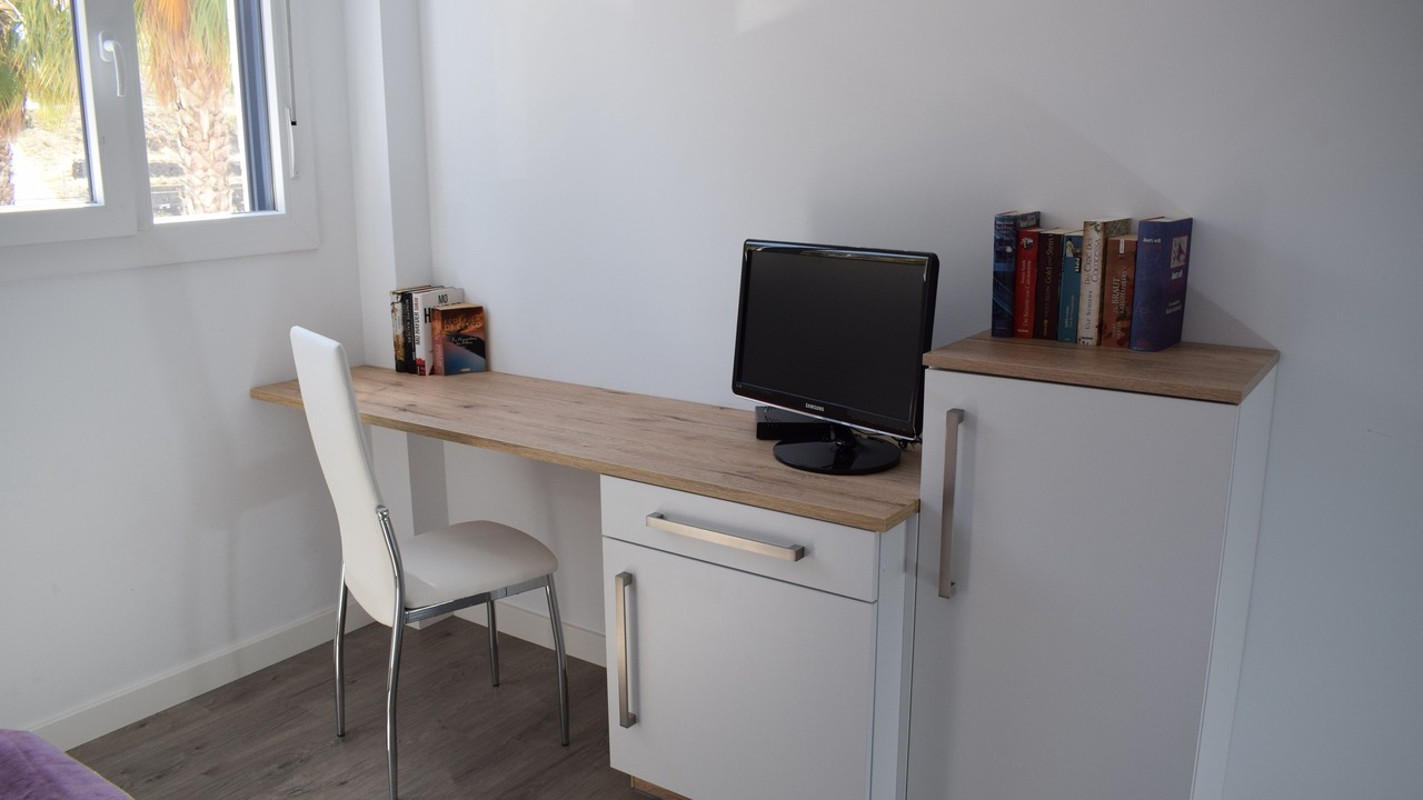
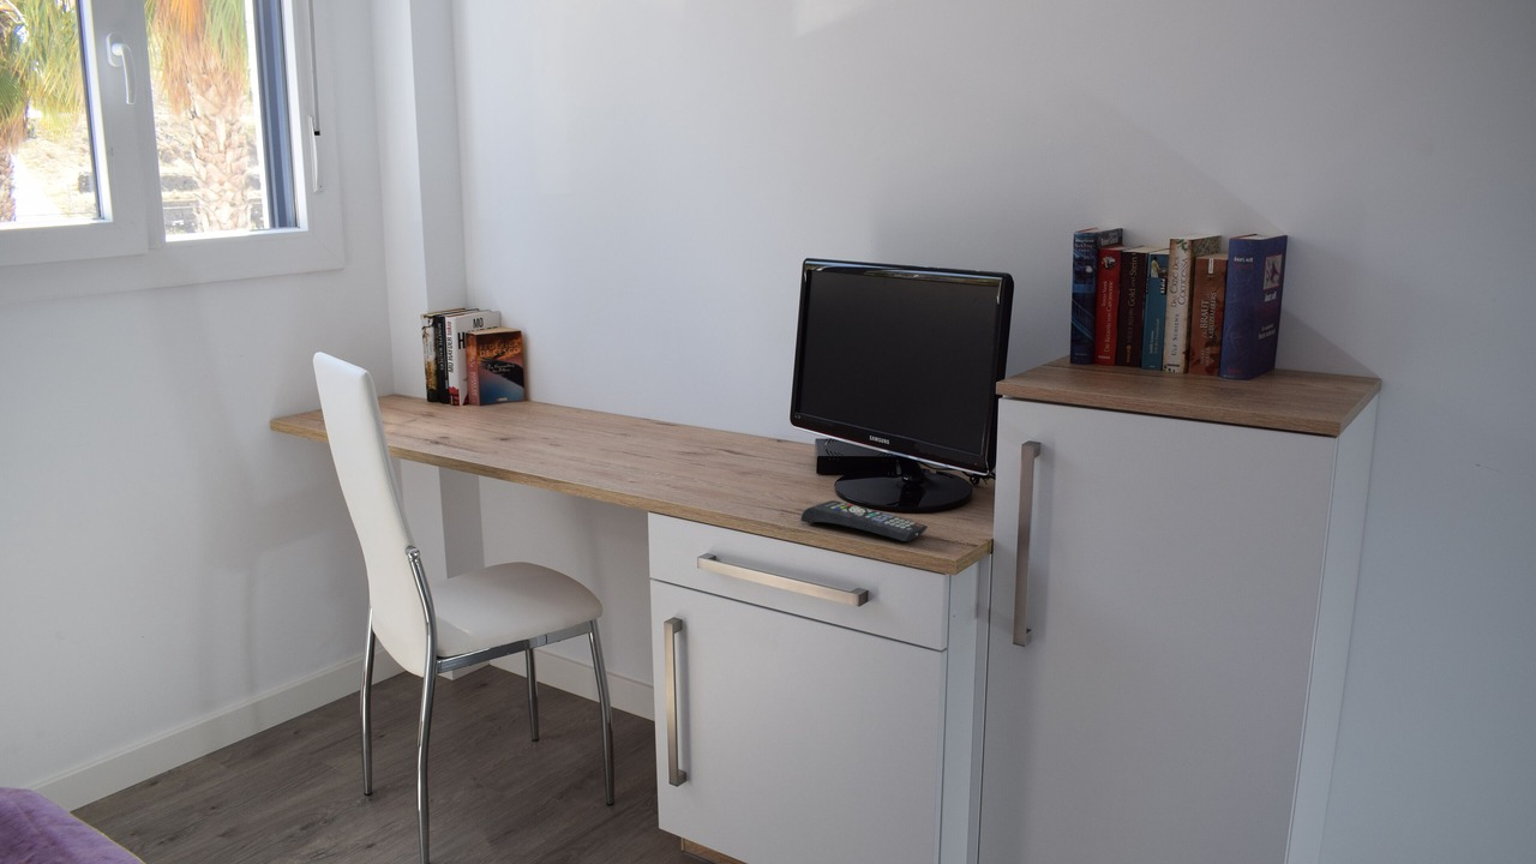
+ remote control (862, 520)
